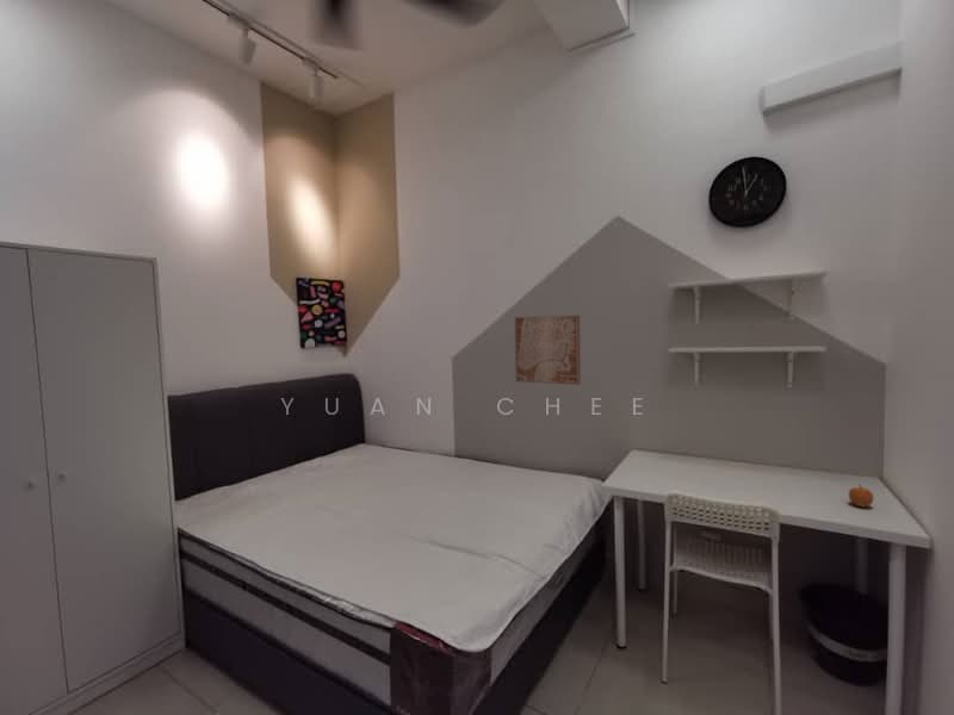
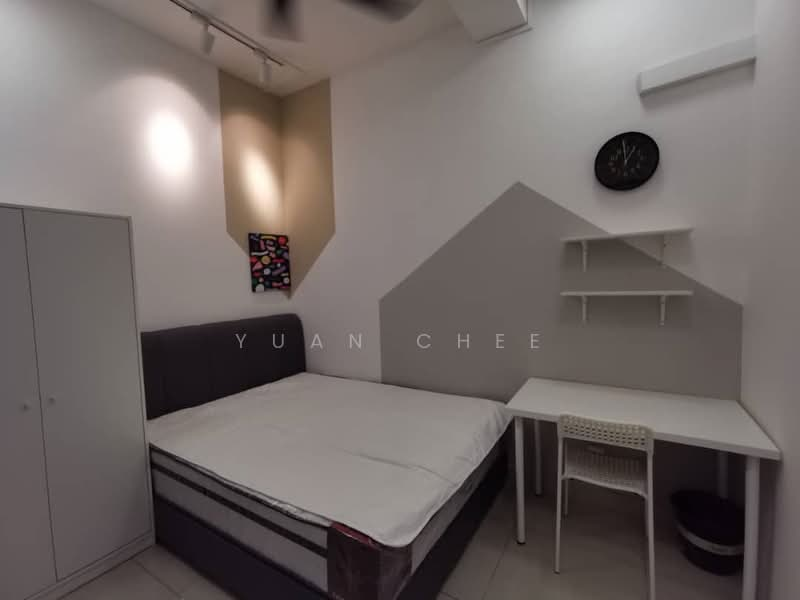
- wall art (546, 349)
- apple (860, 495)
